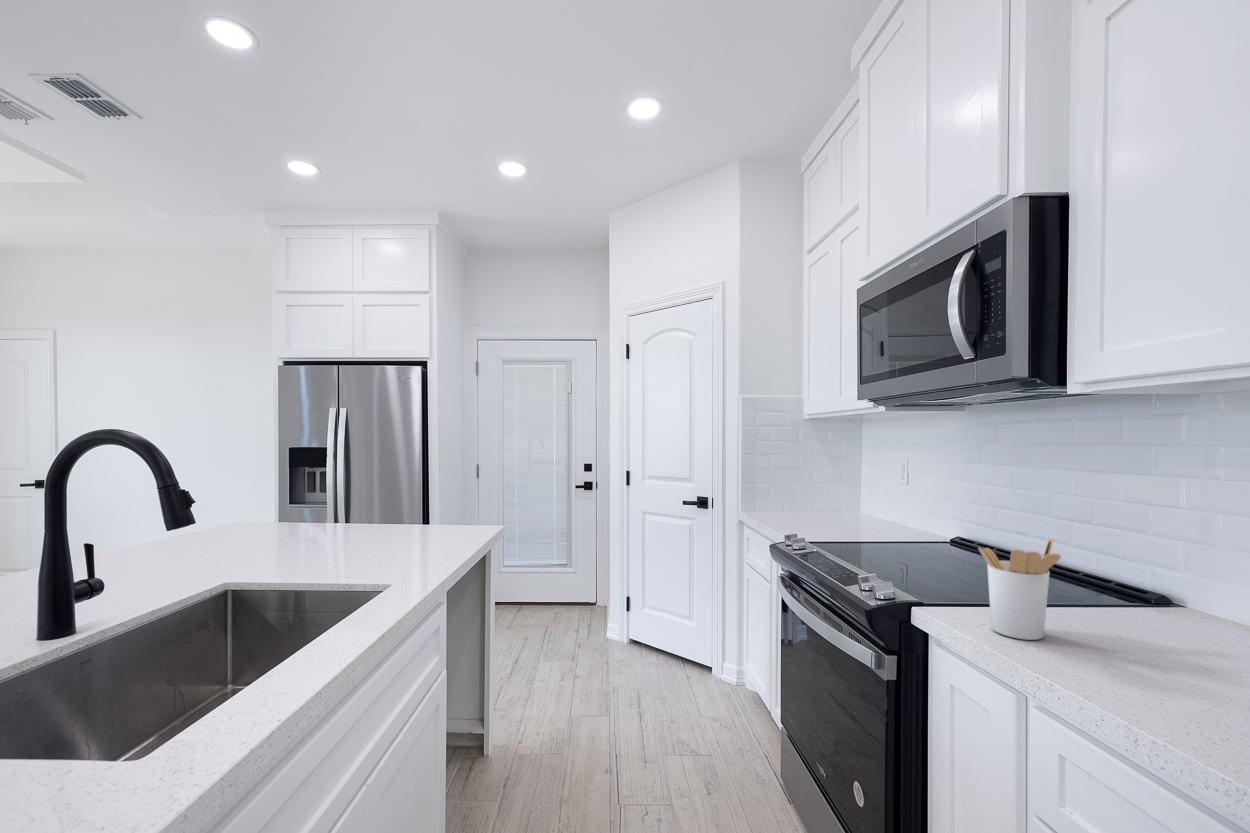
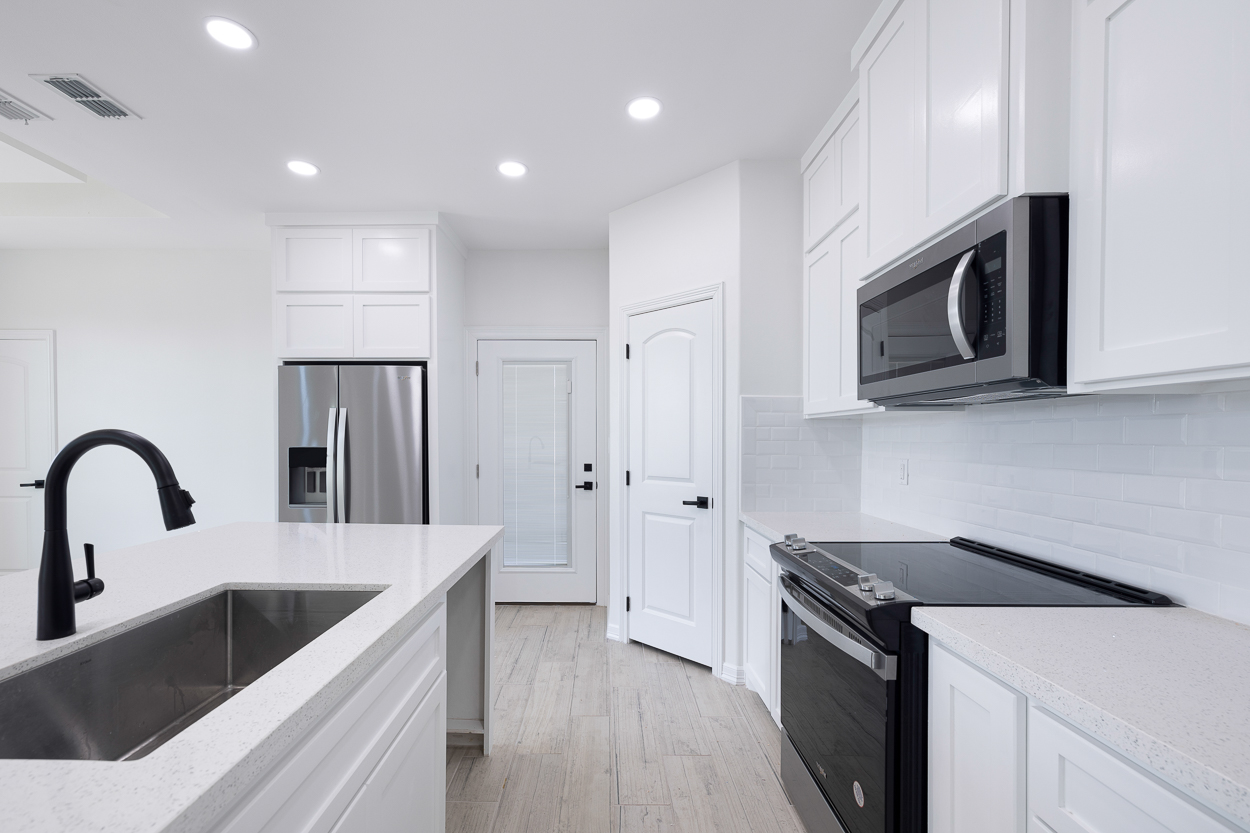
- utensil holder (1023, 587)
